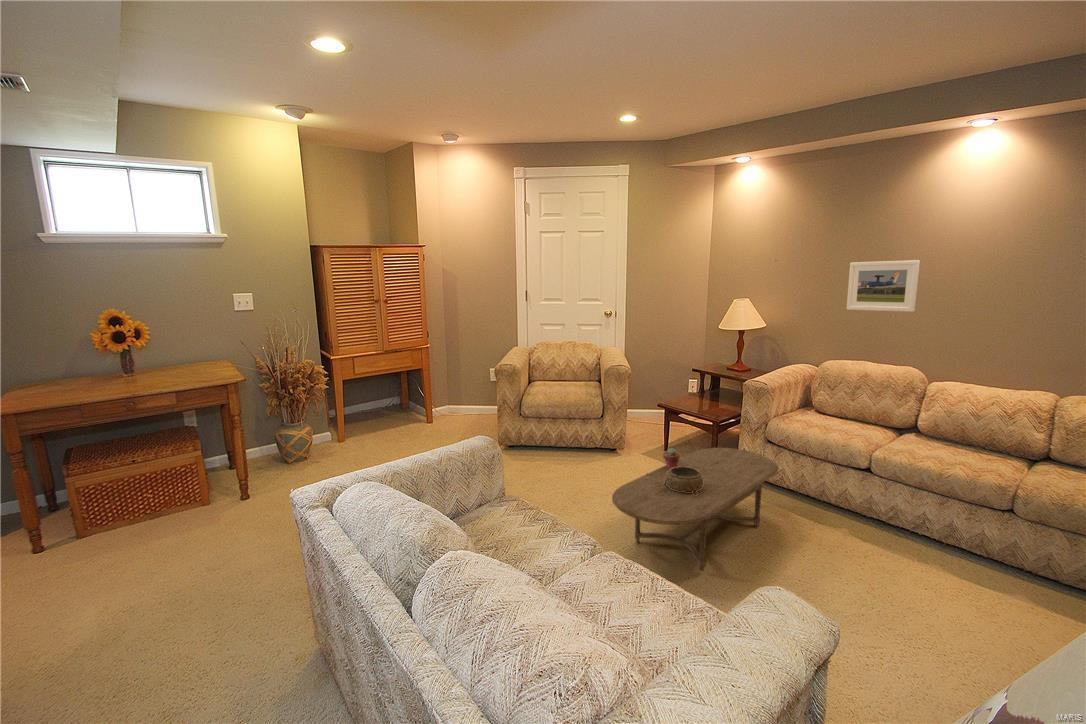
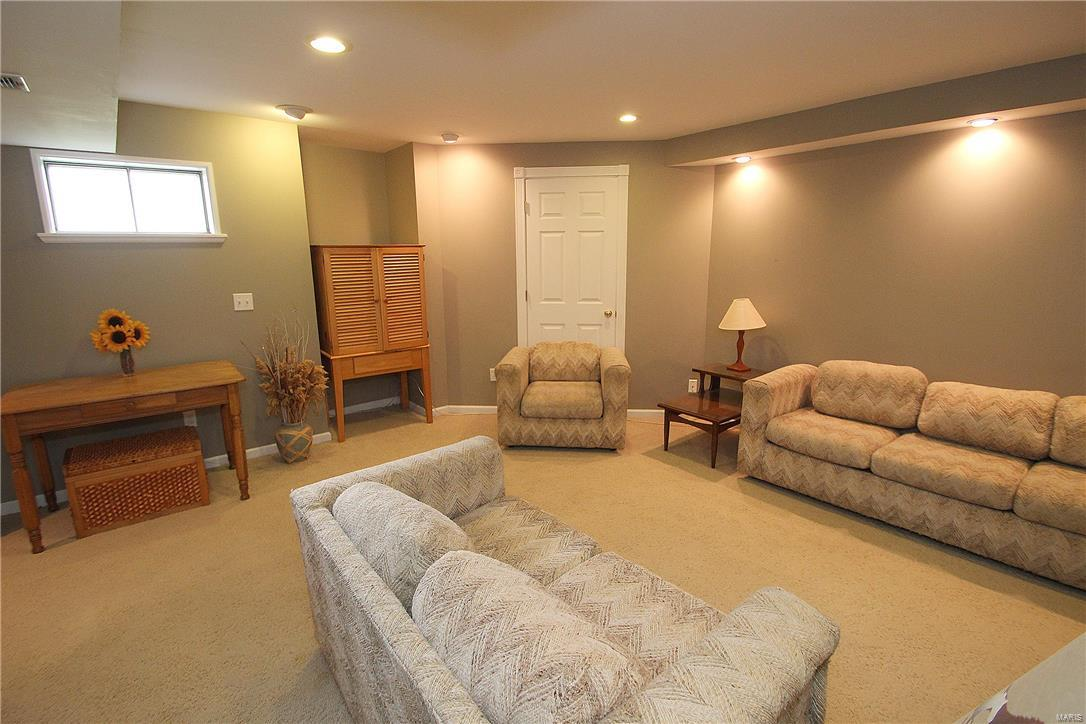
- decorative bowl (682, 478)
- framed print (881, 286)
- potted succulent (671, 457)
- coffee table (699, 506)
